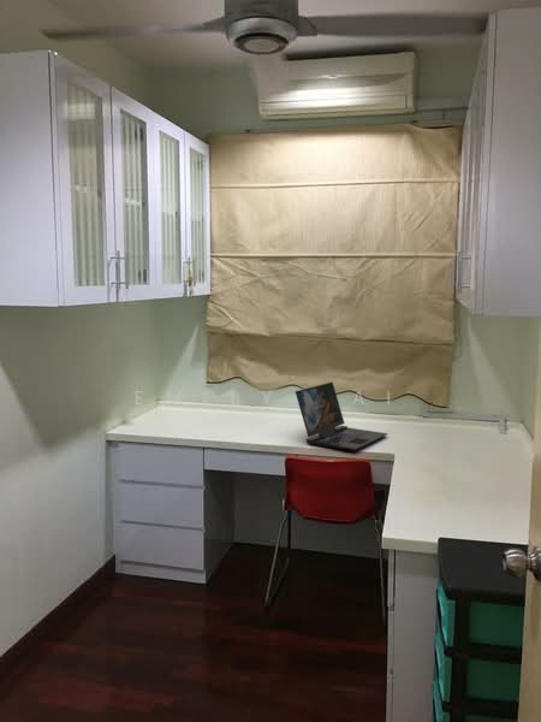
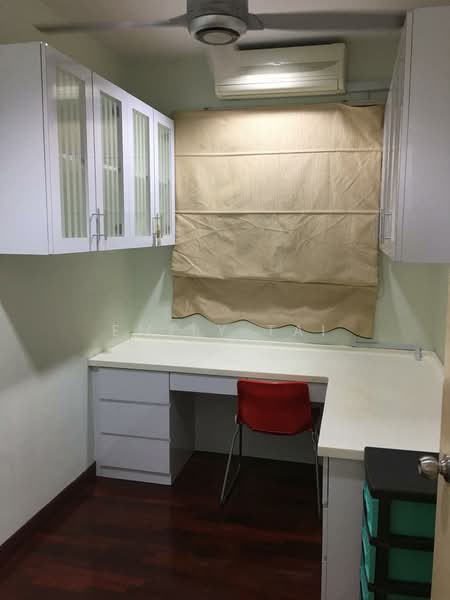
- laptop (341, 415)
